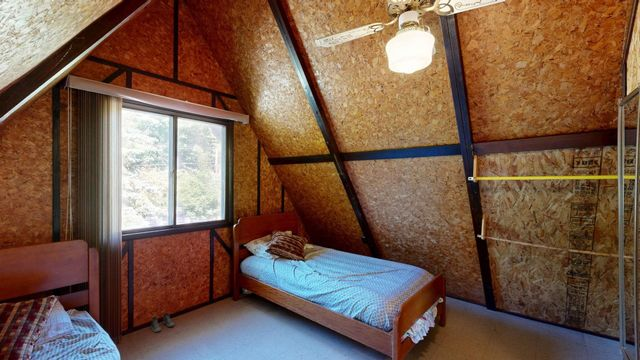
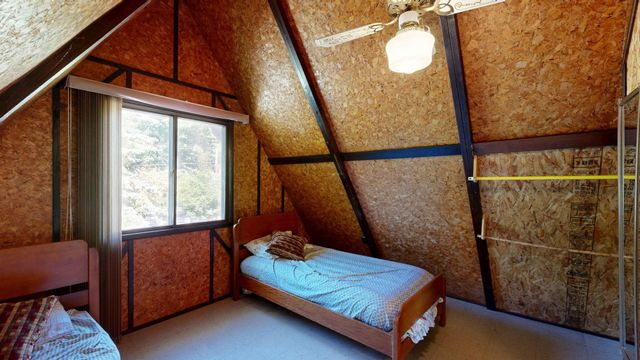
- sneaker (163, 321)
